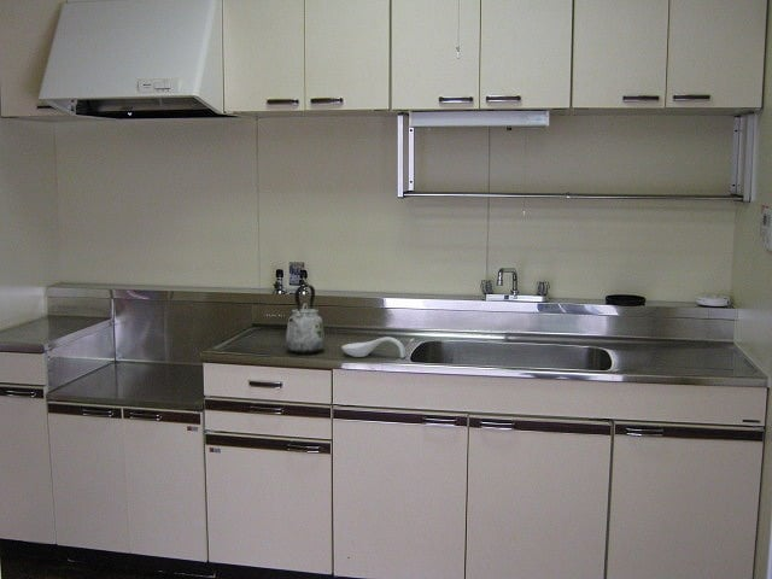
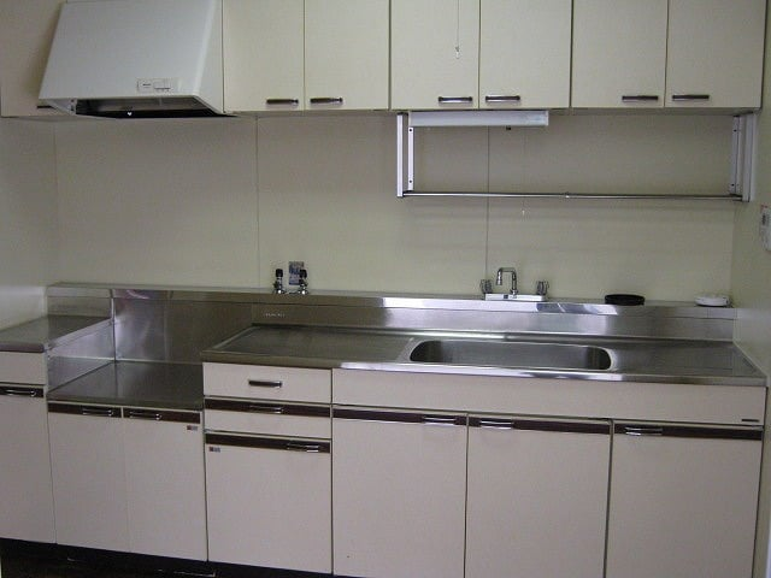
- kettle (302, 318)
- spoon rest (373, 346)
